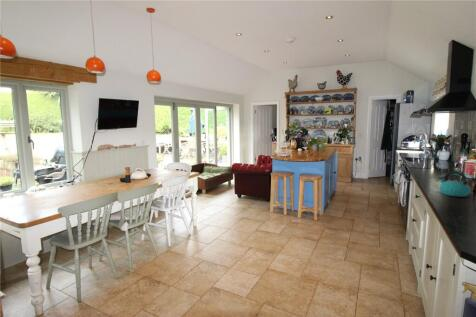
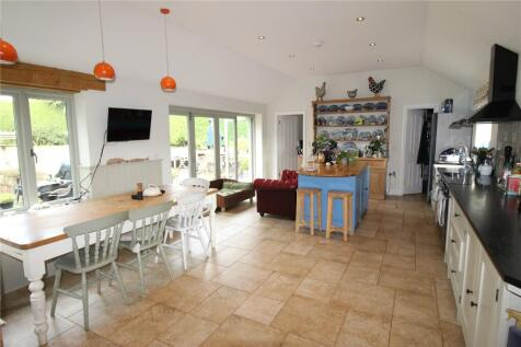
- kettle (453, 182)
